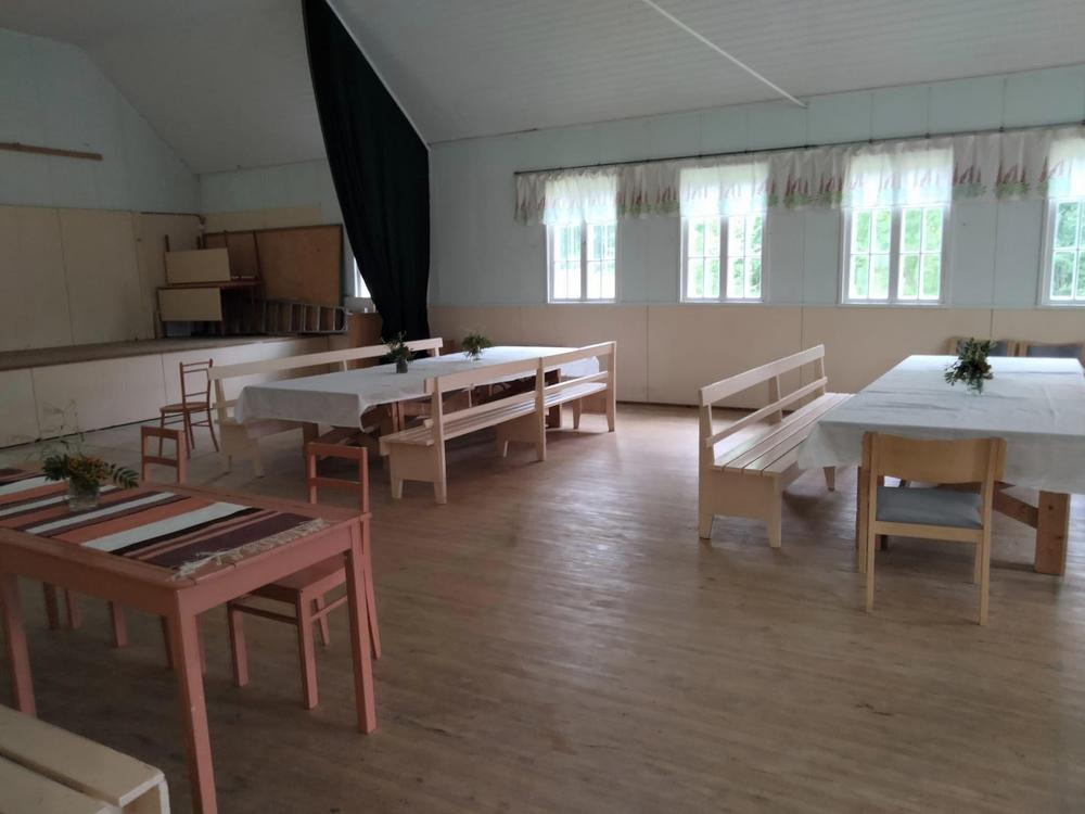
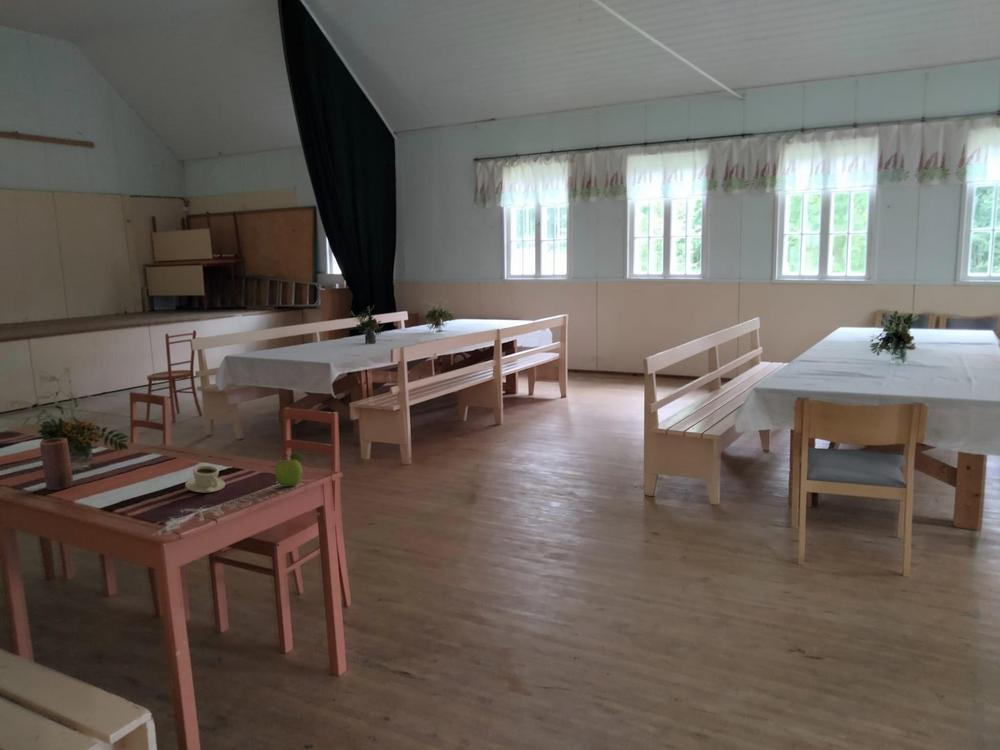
+ candle (56, 463)
+ cup (205, 478)
+ fruit (290, 469)
